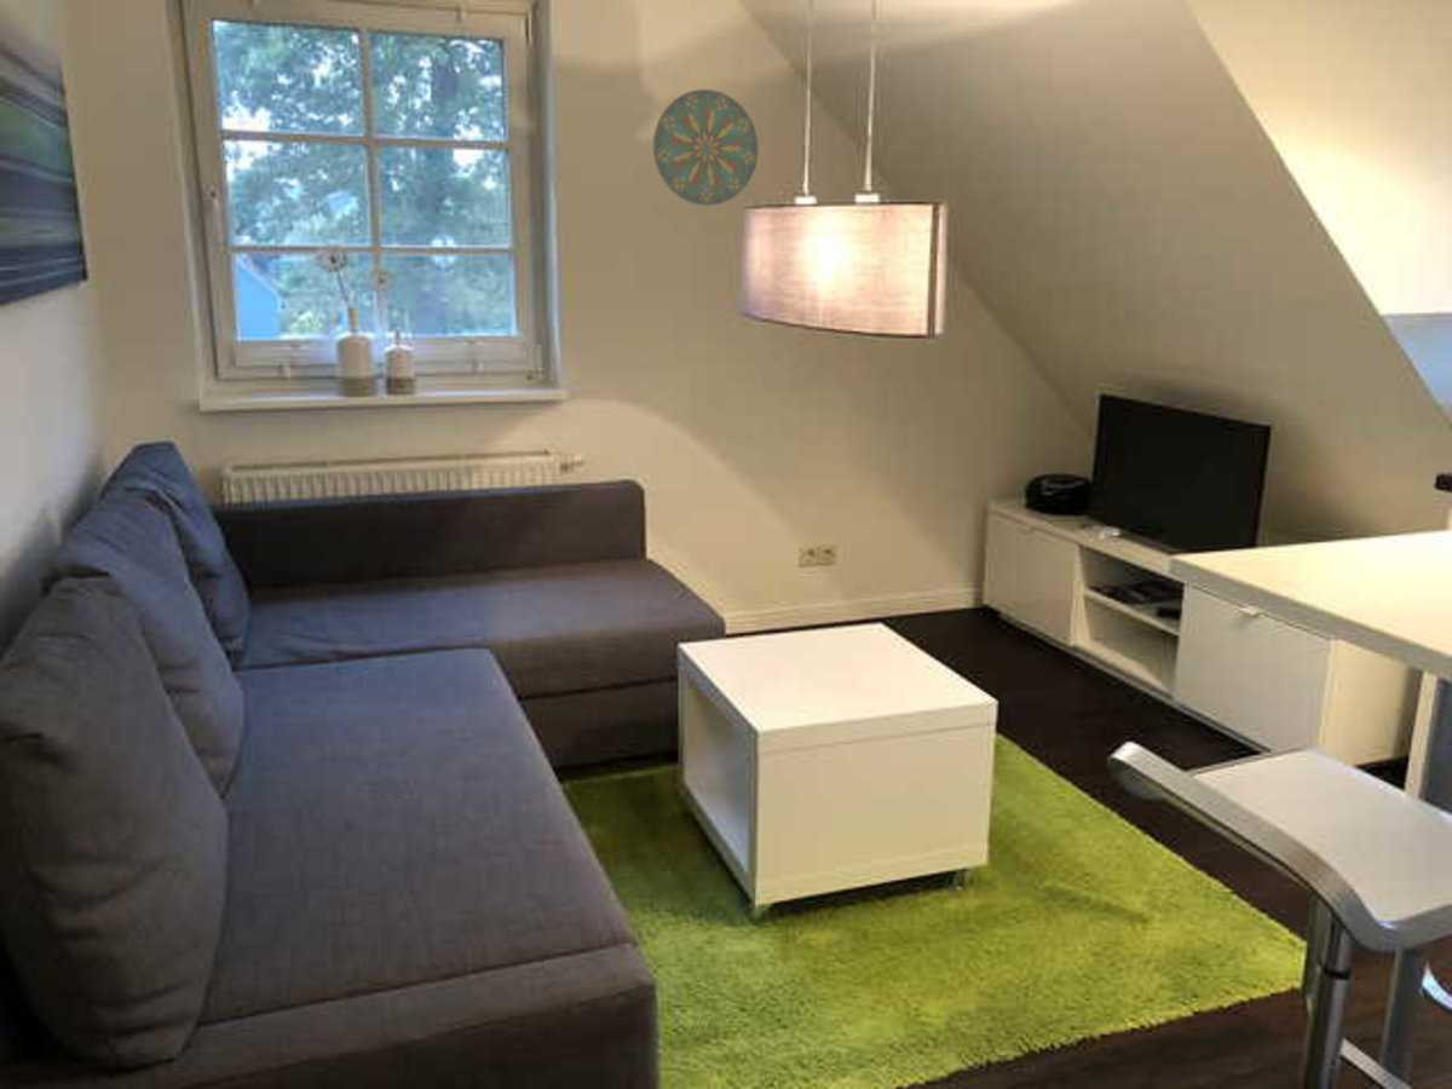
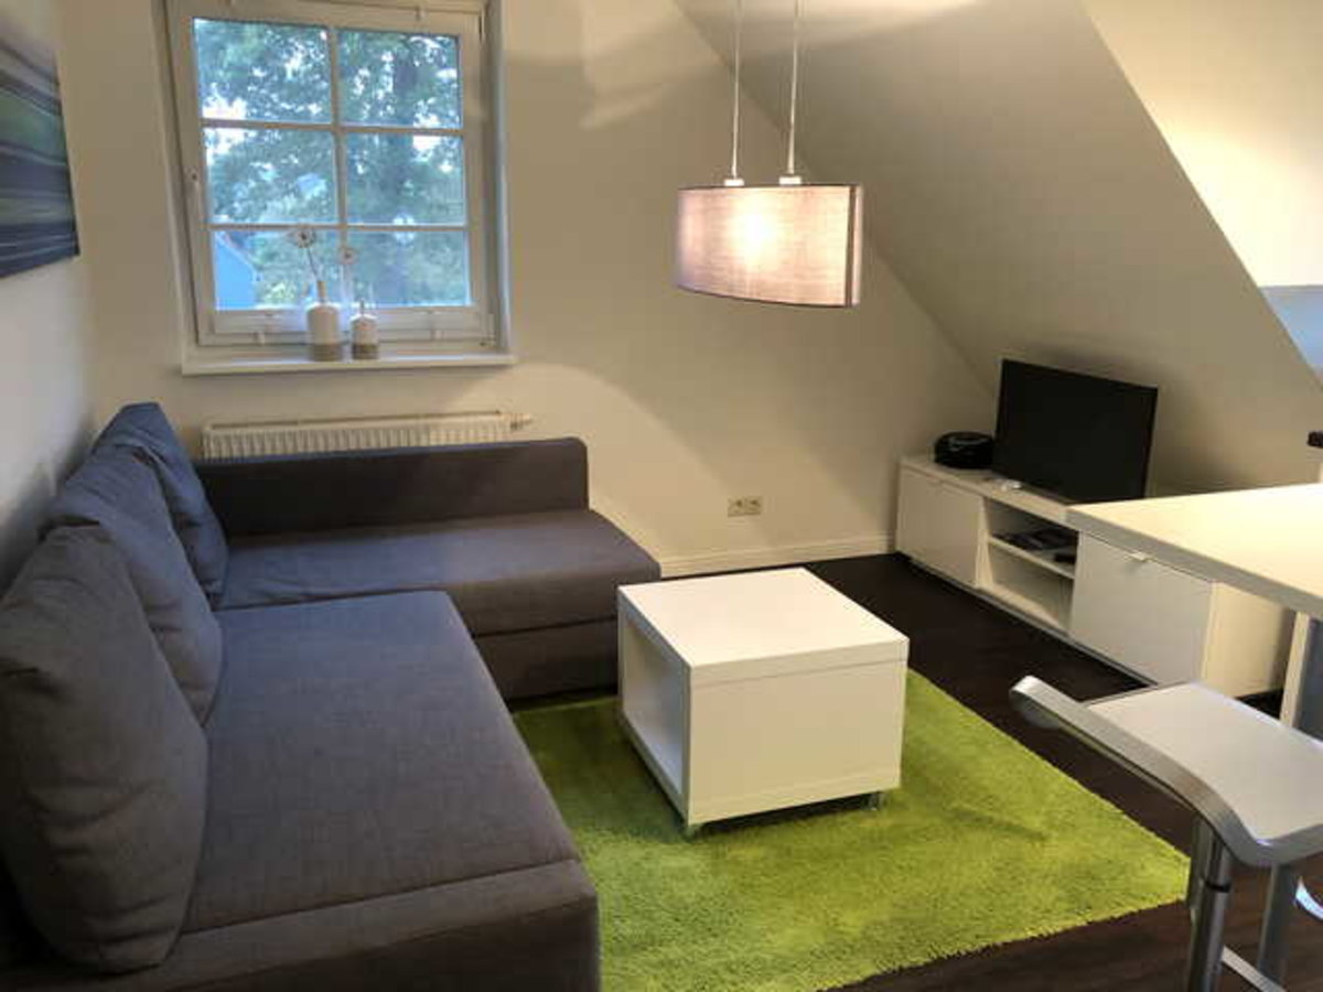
- decorative plate (705, 148)
